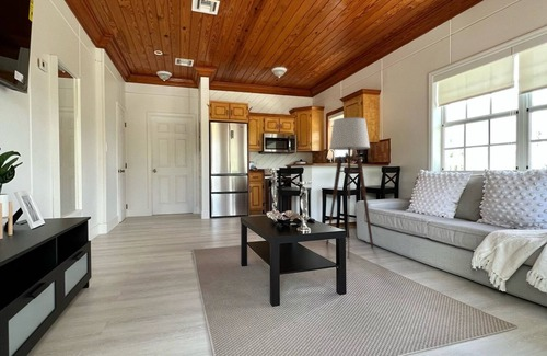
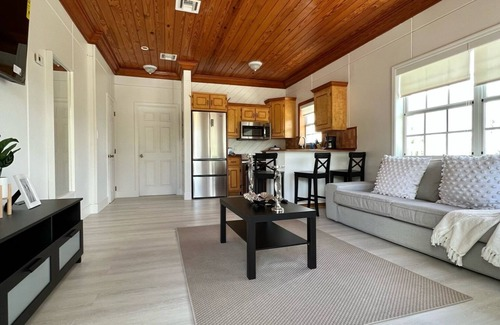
- floor lamp (348, 185)
